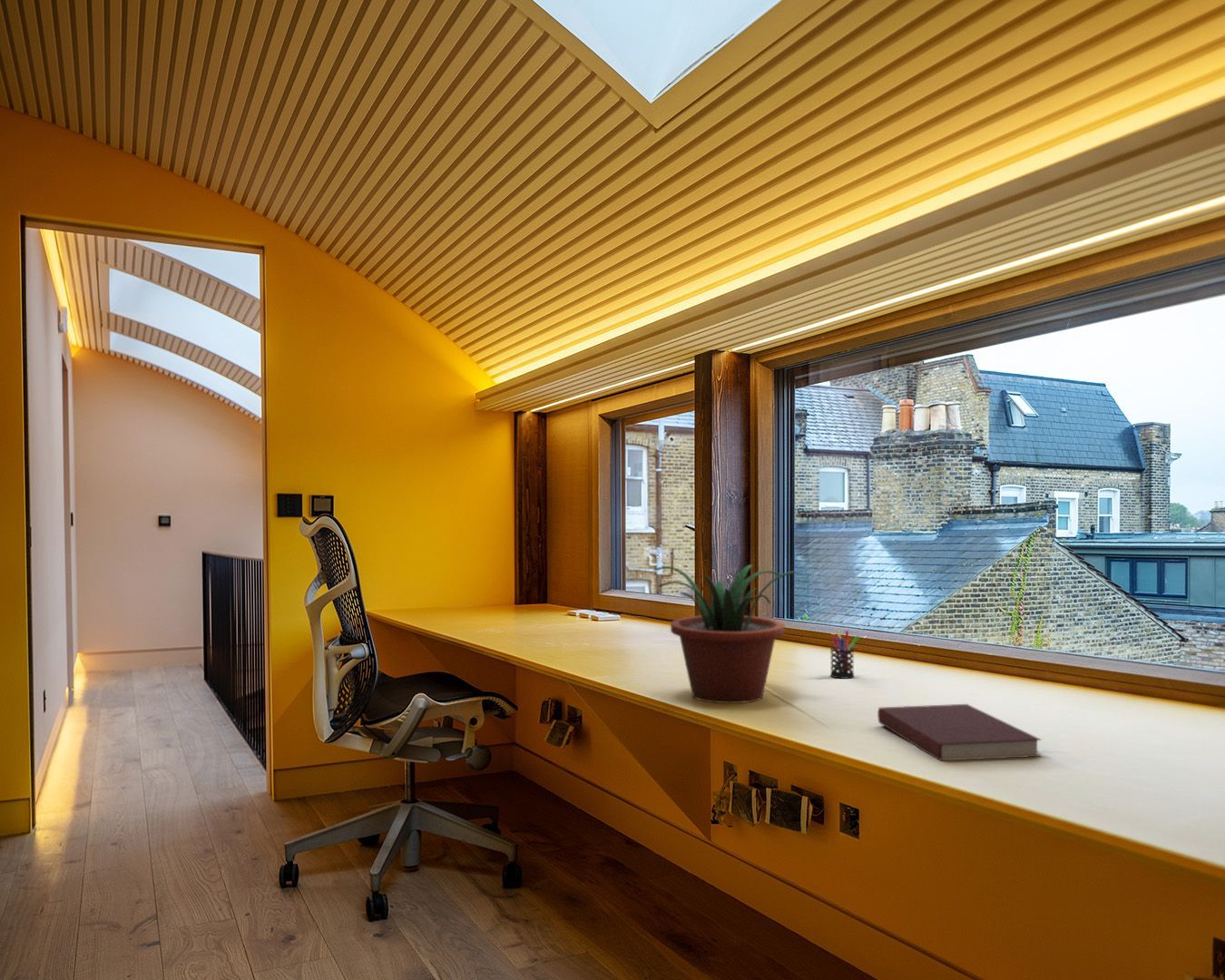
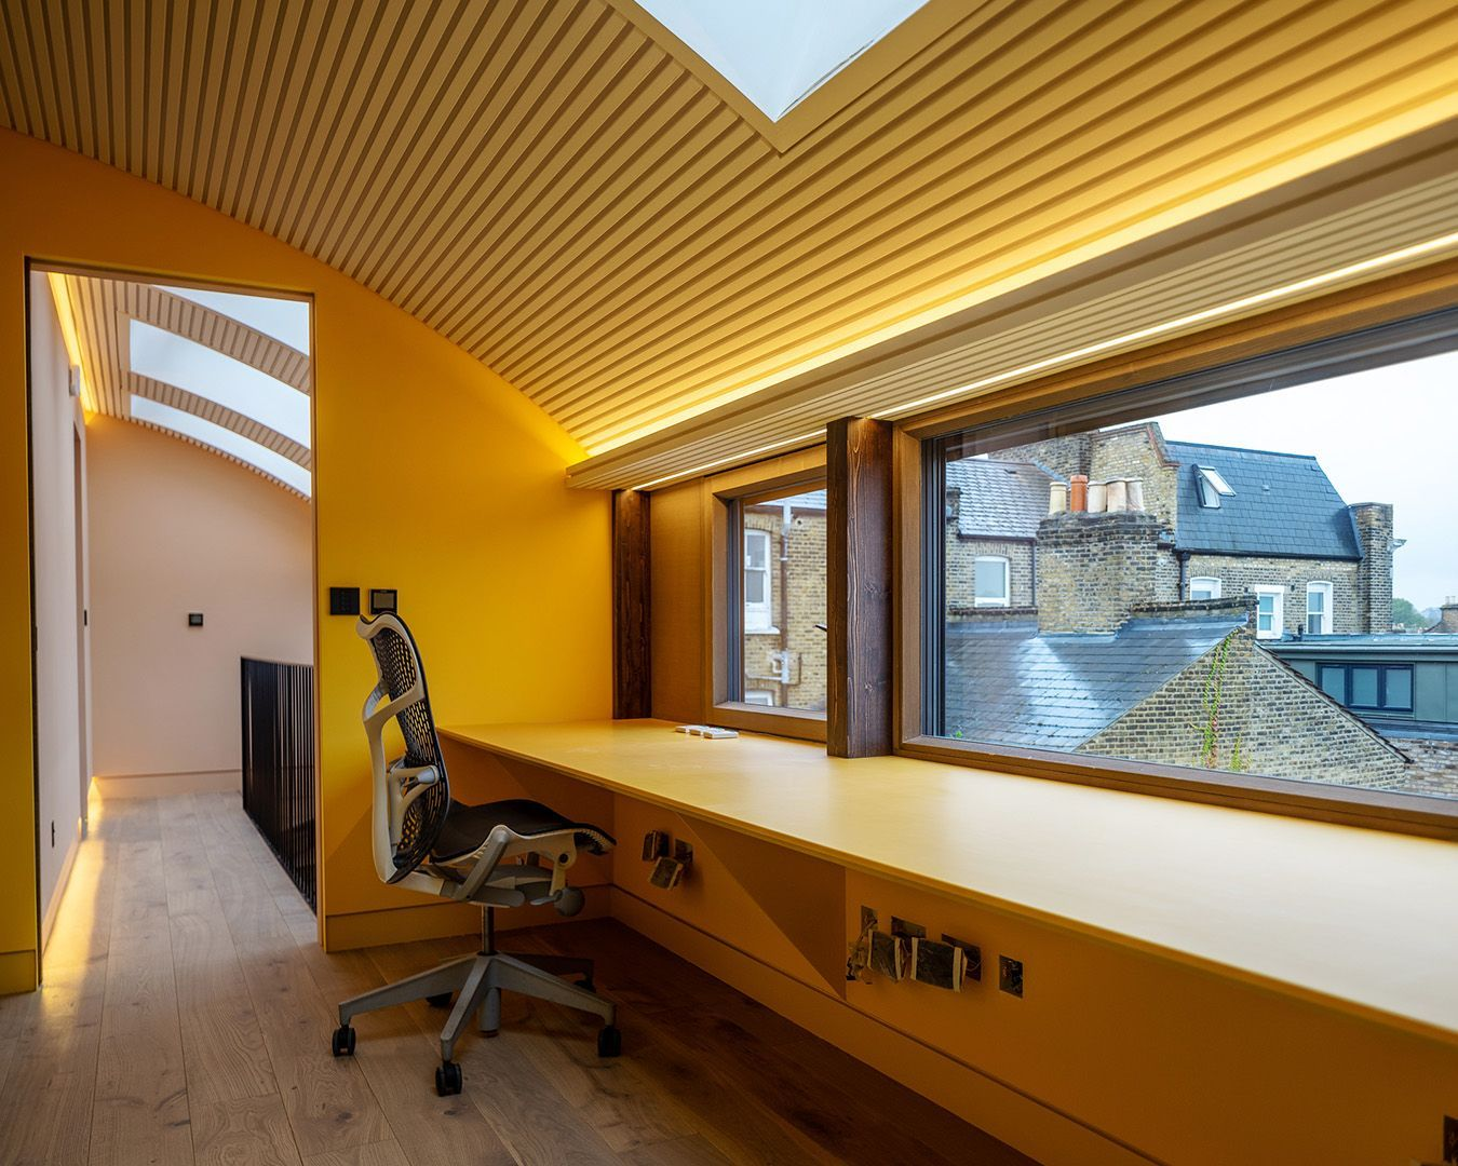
- notebook (954, 730)
- pen holder (845, 652)
- potted plant (723, 630)
